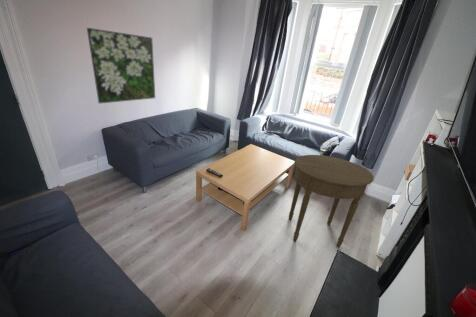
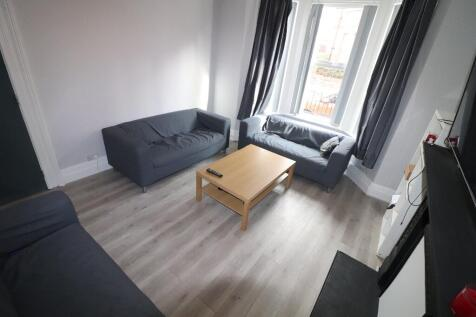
- side table (323, 195)
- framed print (126, 68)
